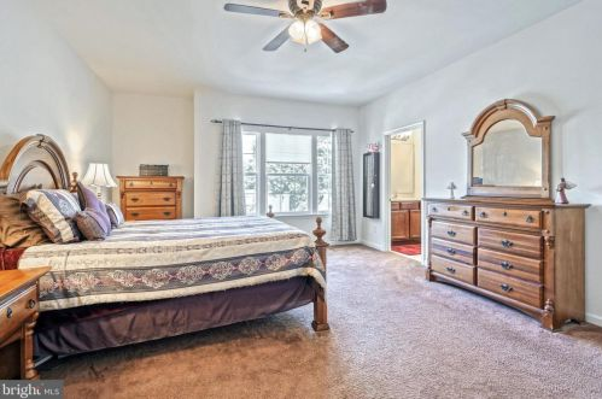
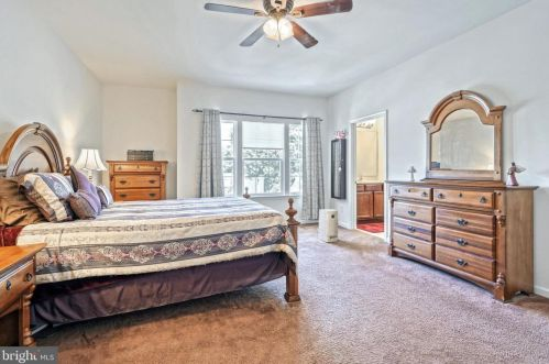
+ air purifier (328, 224)
